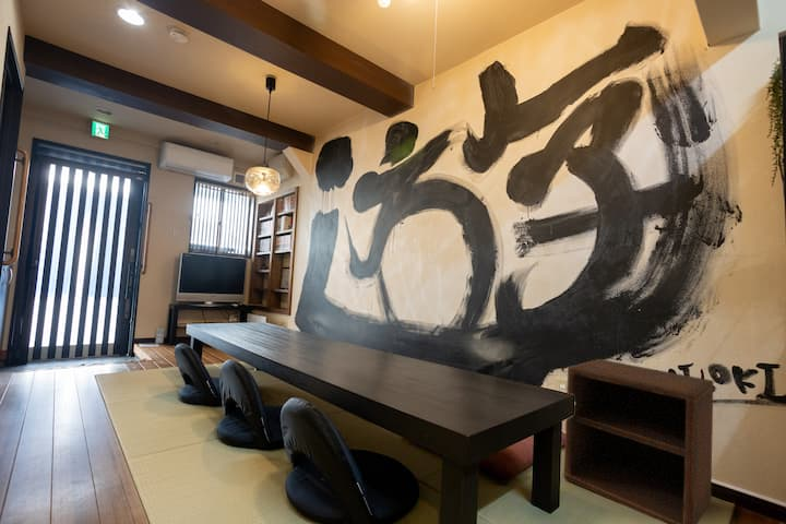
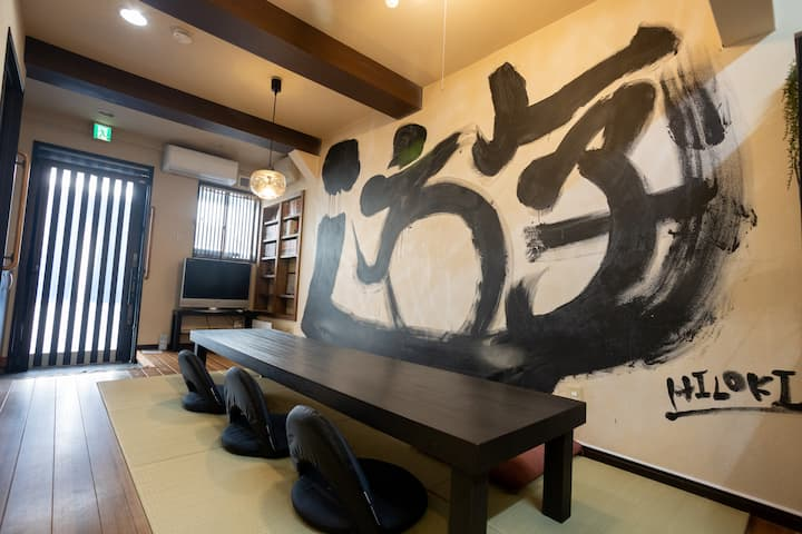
- nightstand (636, 430)
